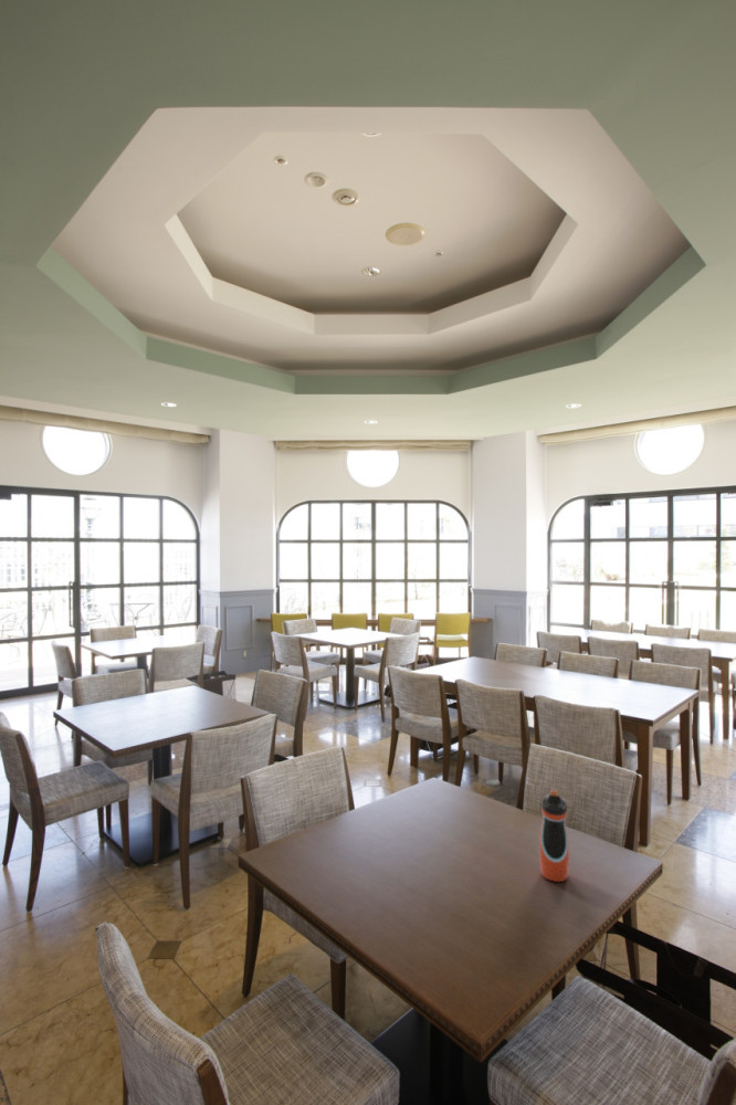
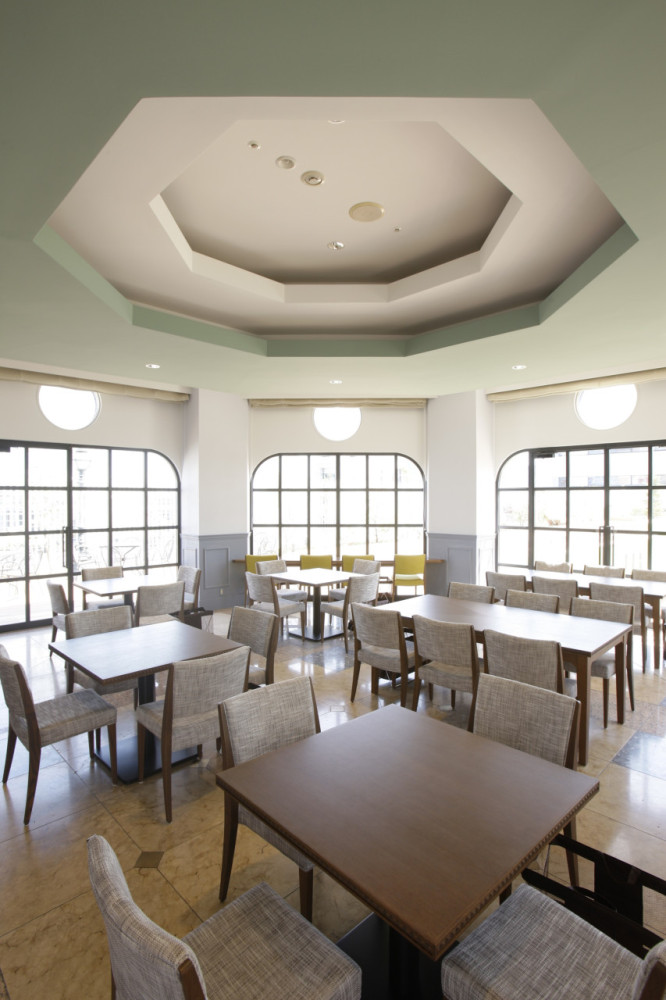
- water bottle (554, 833)
